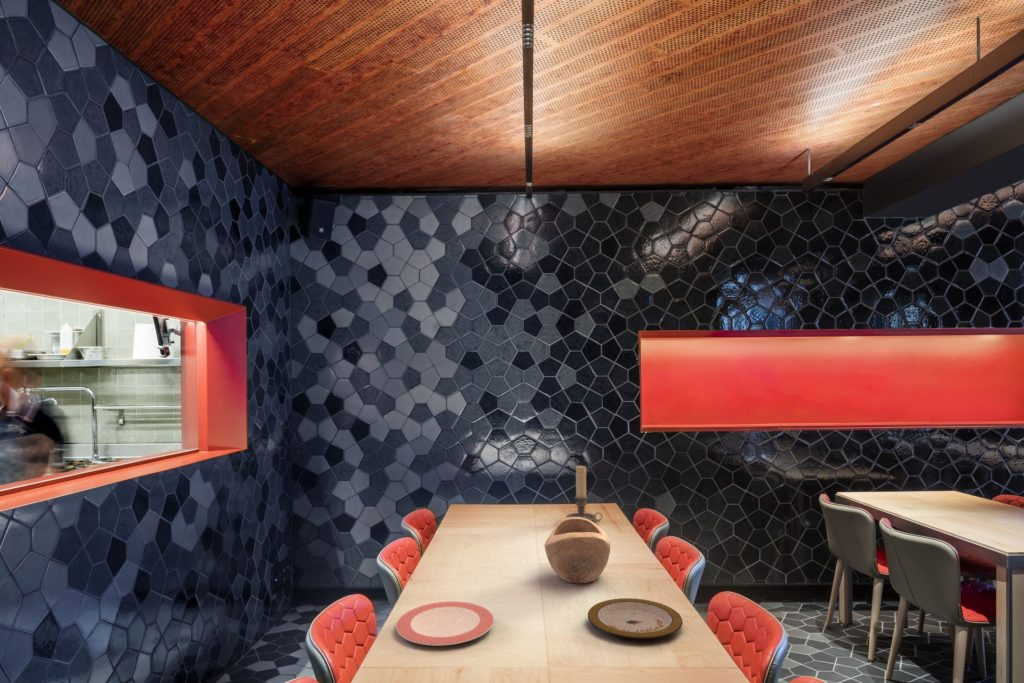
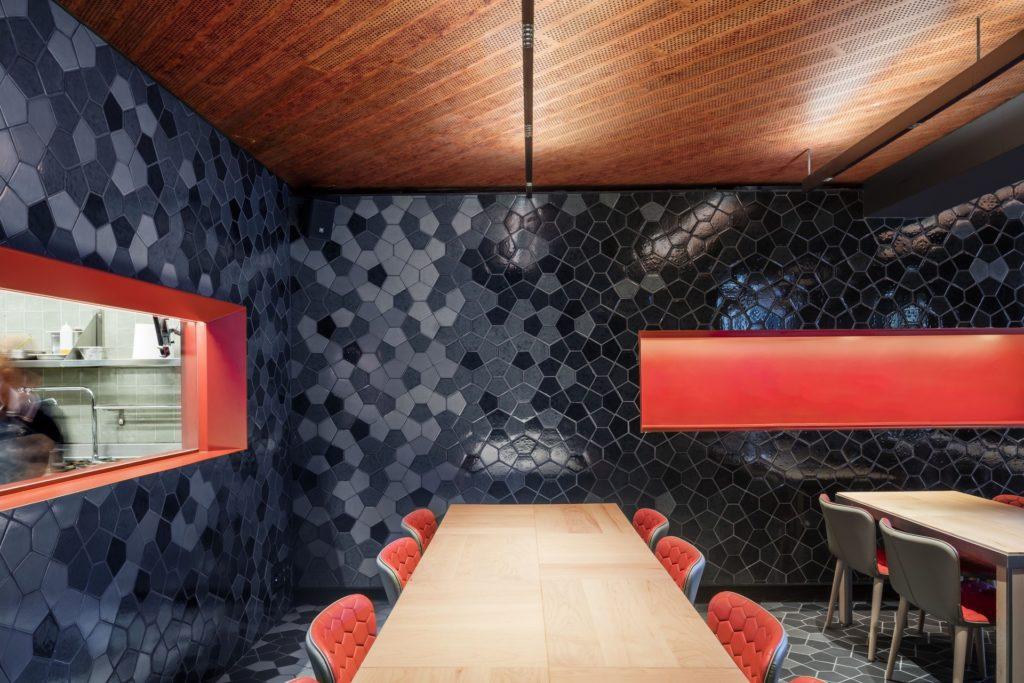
- decorative bowl (577, 550)
- plate (445, 624)
- candle holder (584, 493)
- plate (634, 620)
